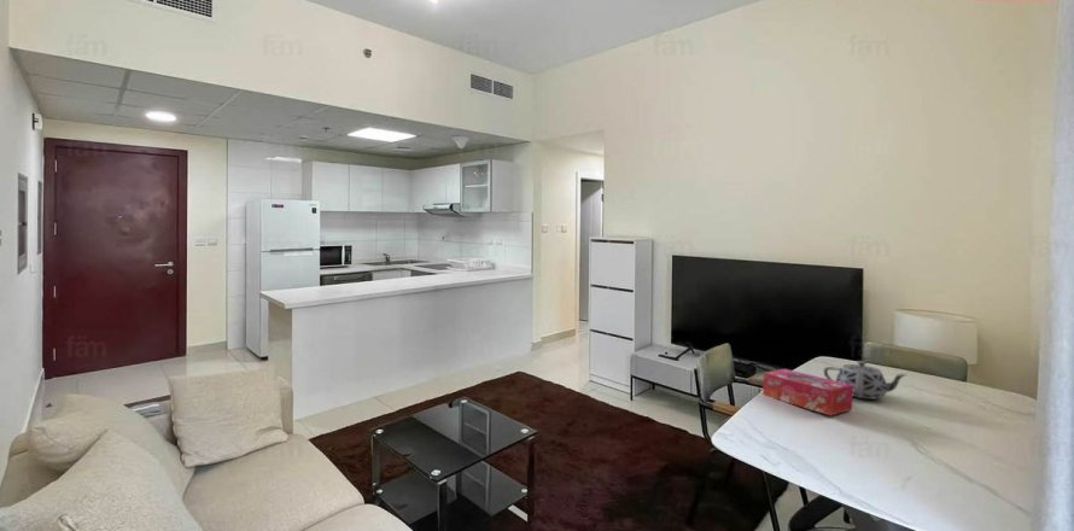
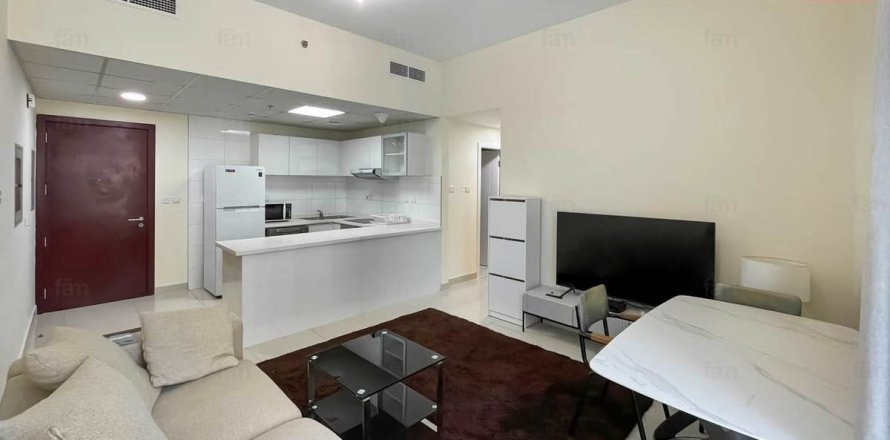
- tissue box (805, 390)
- teapot (864, 378)
